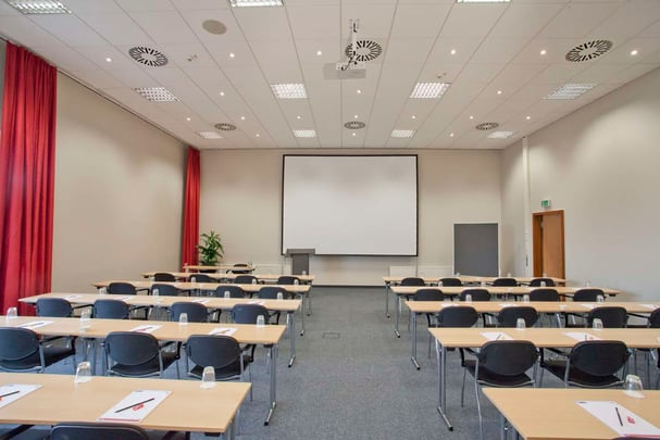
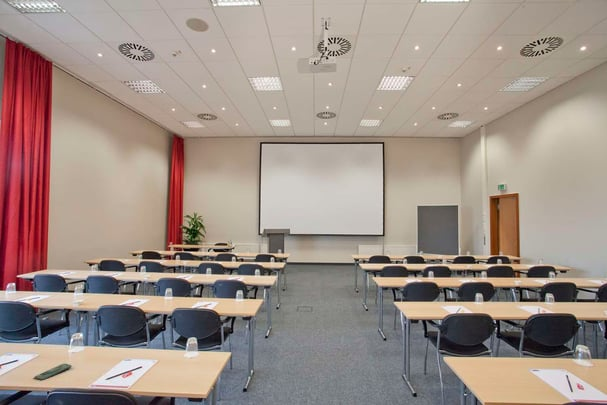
+ smartphone (53, 371)
